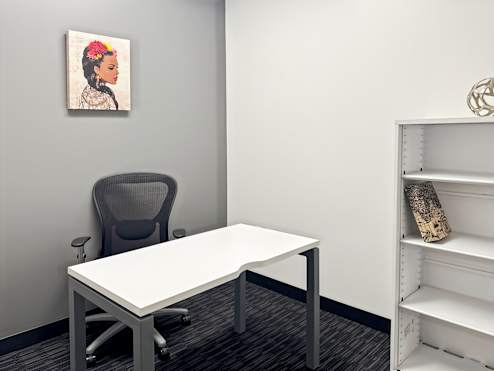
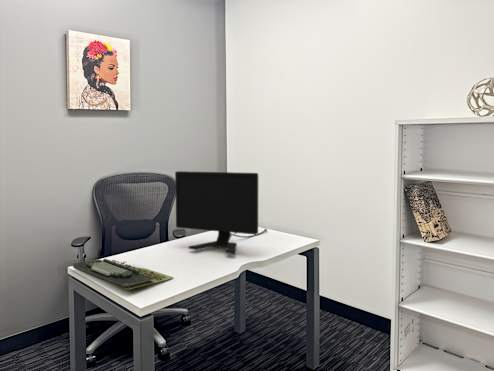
+ computer monitor (234, 205)
+ computer keyboard (121, 268)
